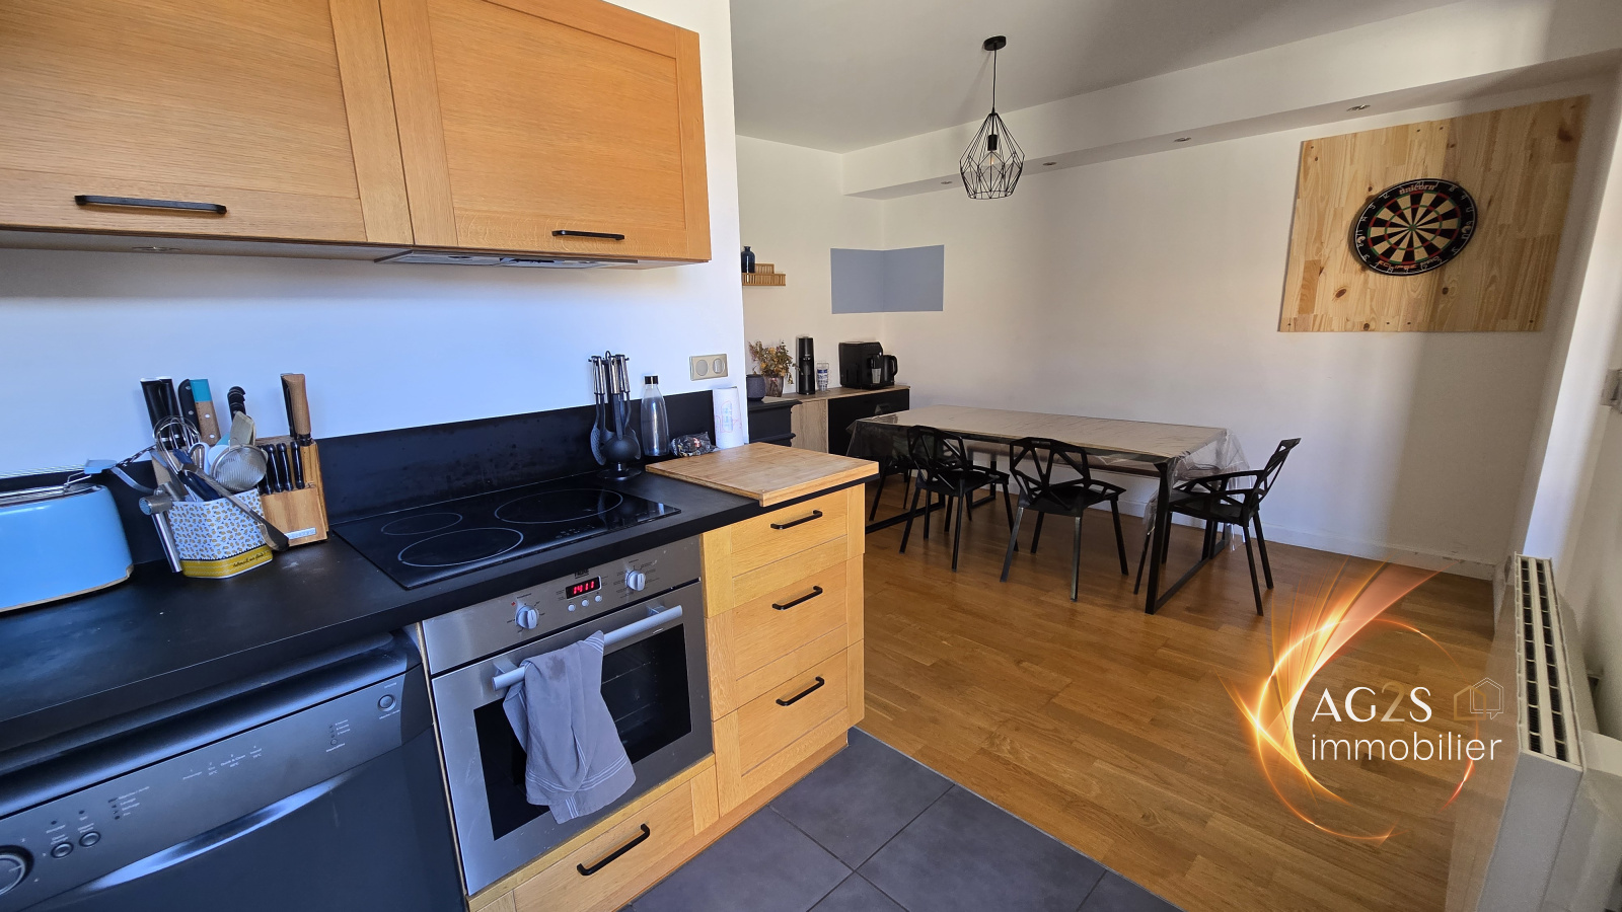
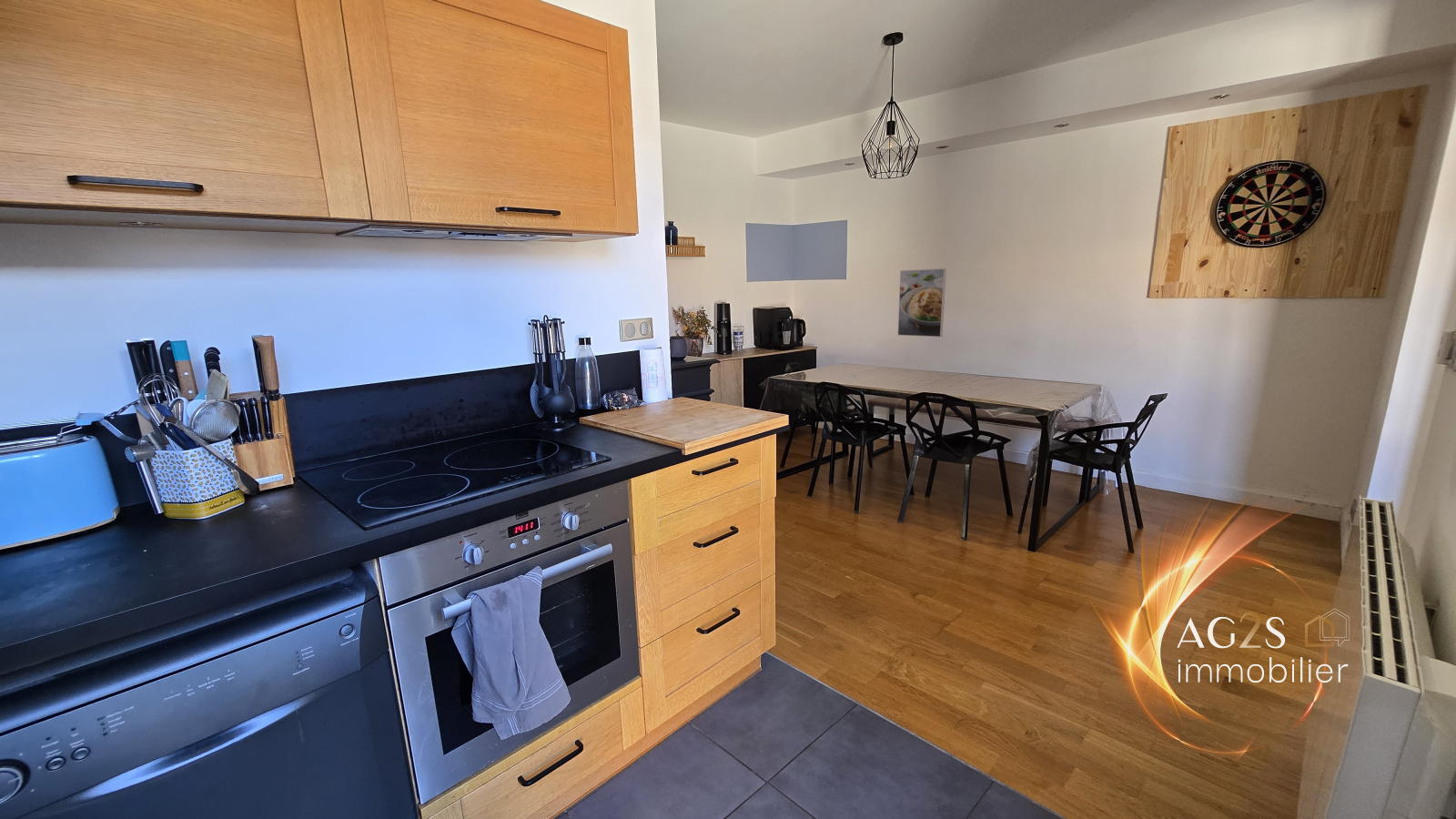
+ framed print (921, 303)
